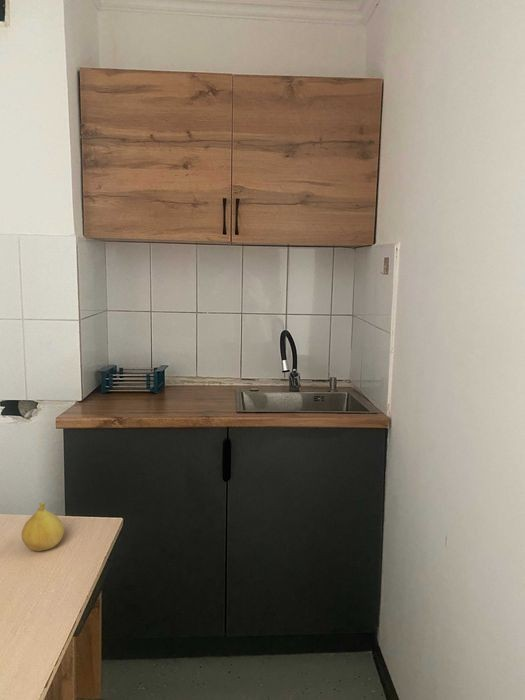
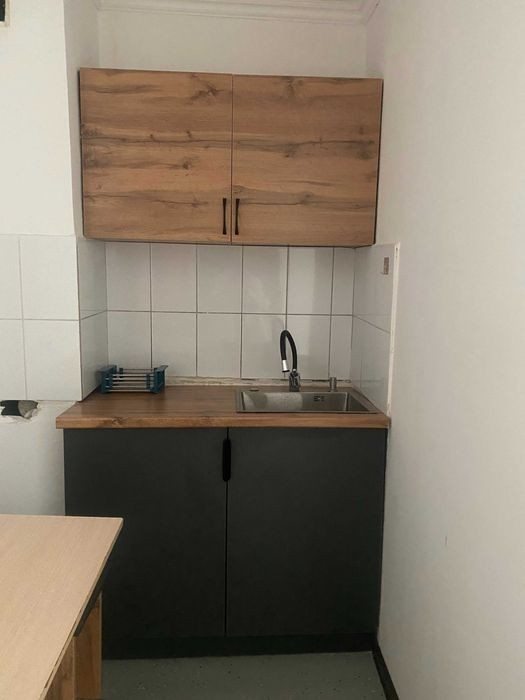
- fruit (42, 524)
